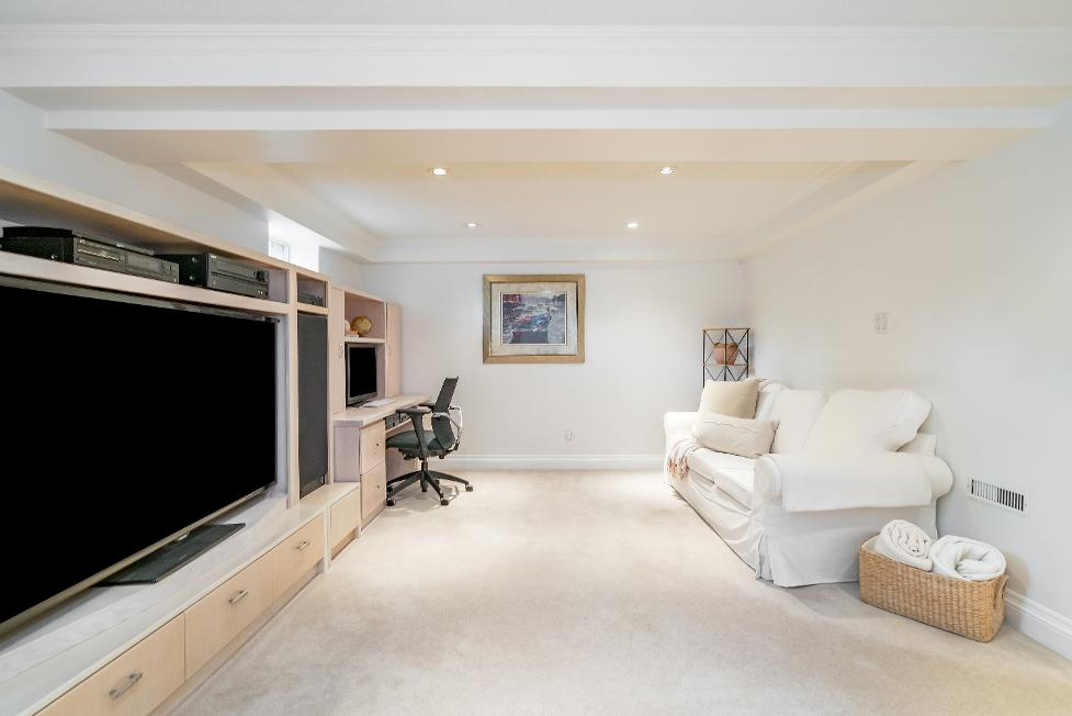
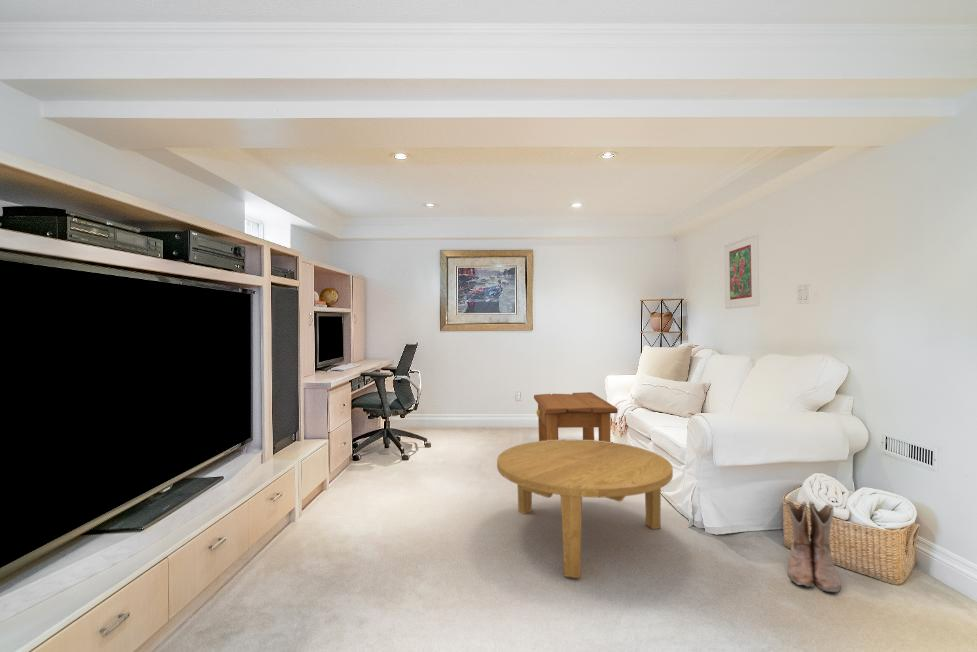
+ coffee table (581, 497)
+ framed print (740, 273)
+ boots (812, 540)
+ side table (570, 427)
